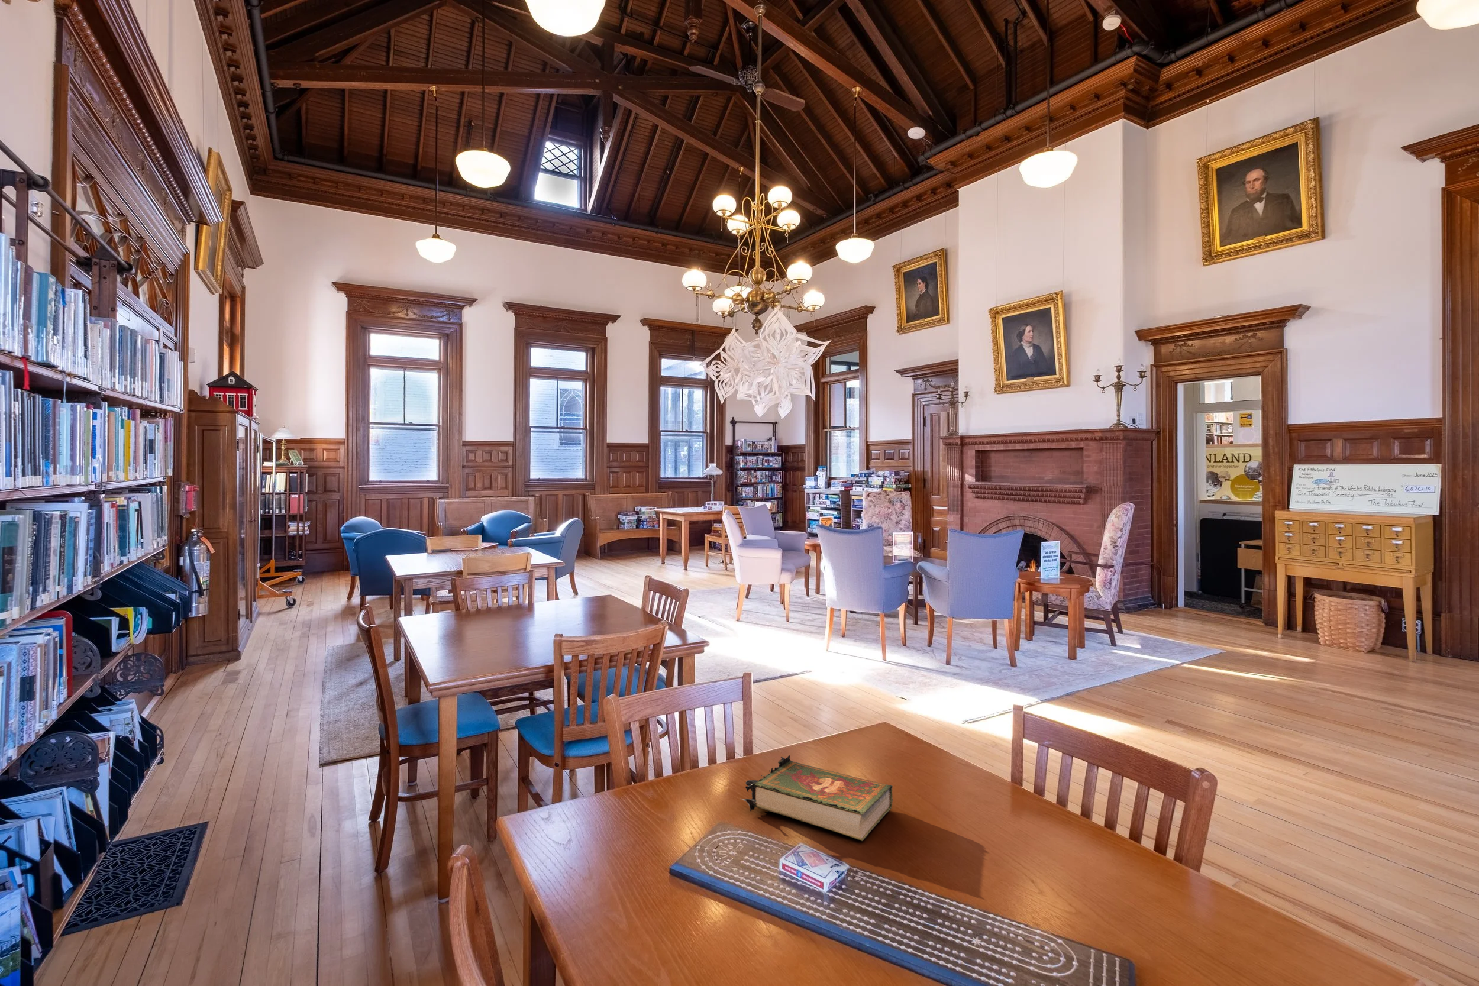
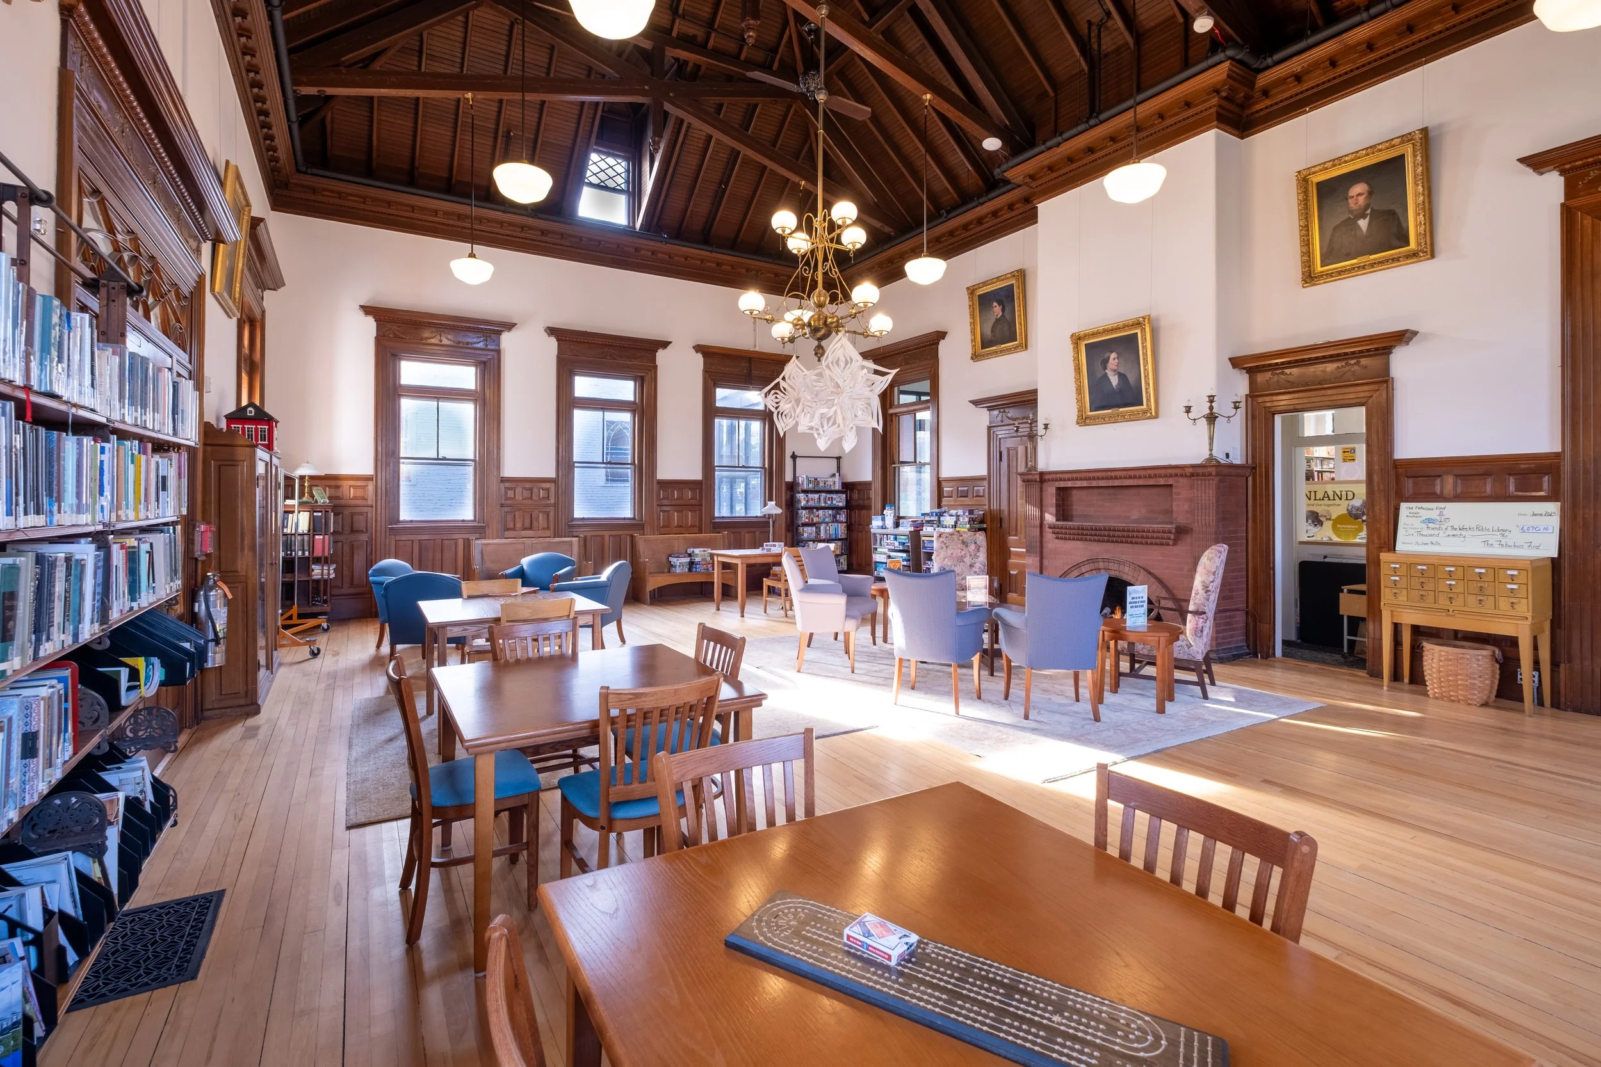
- book (817, 792)
